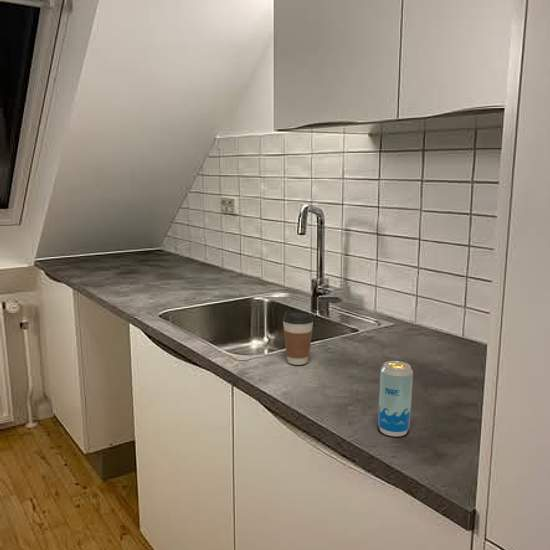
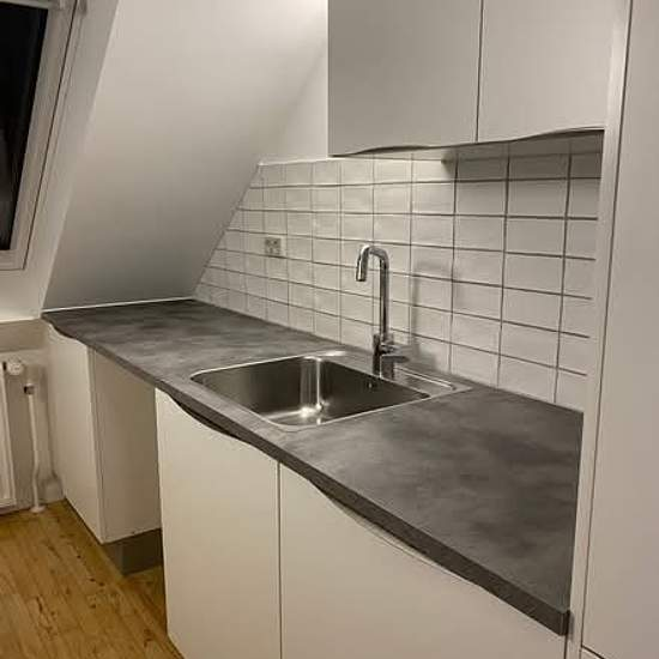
- beverage can (395, 398)
- coffee cup (297, 337)
